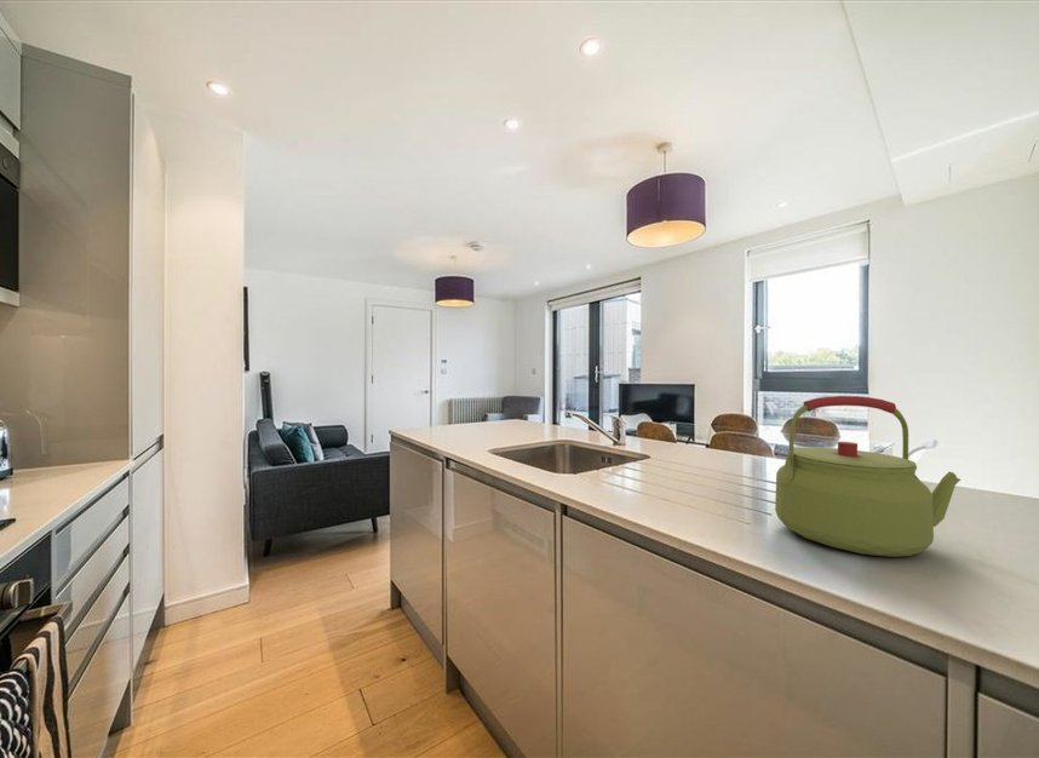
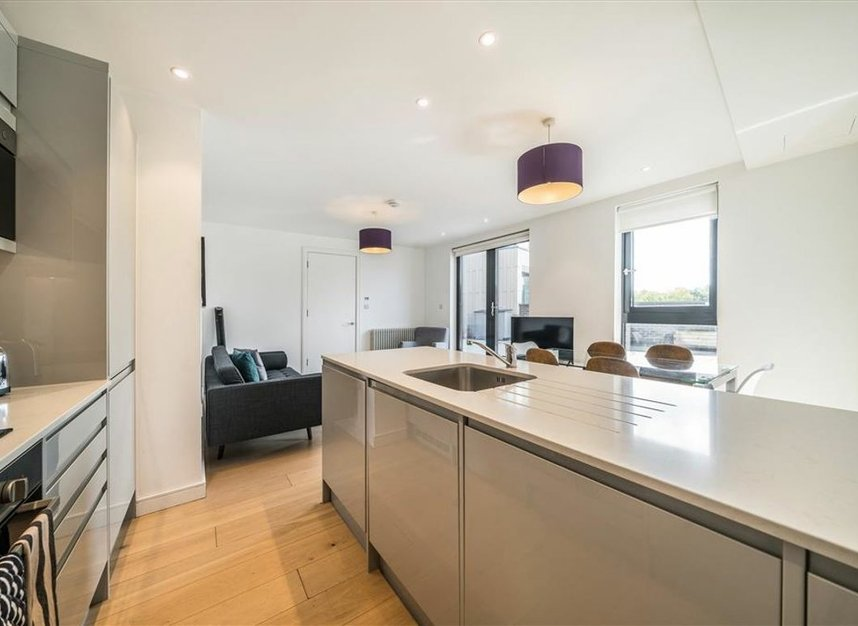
- kettle (867, 466)
